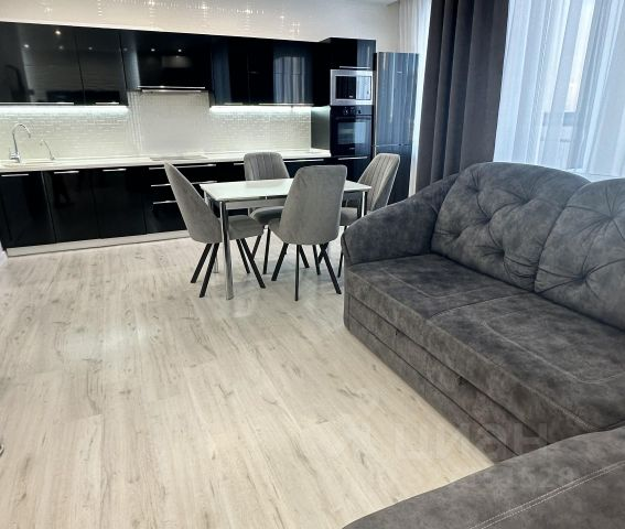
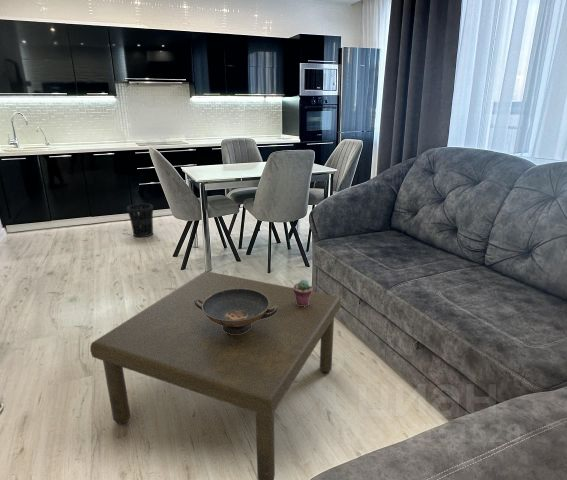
+ potted succulent (302, 291)
+ coffee table (230, 356)
+ decorative bowl (236, 314)
+ wastebasket (141, 220)
